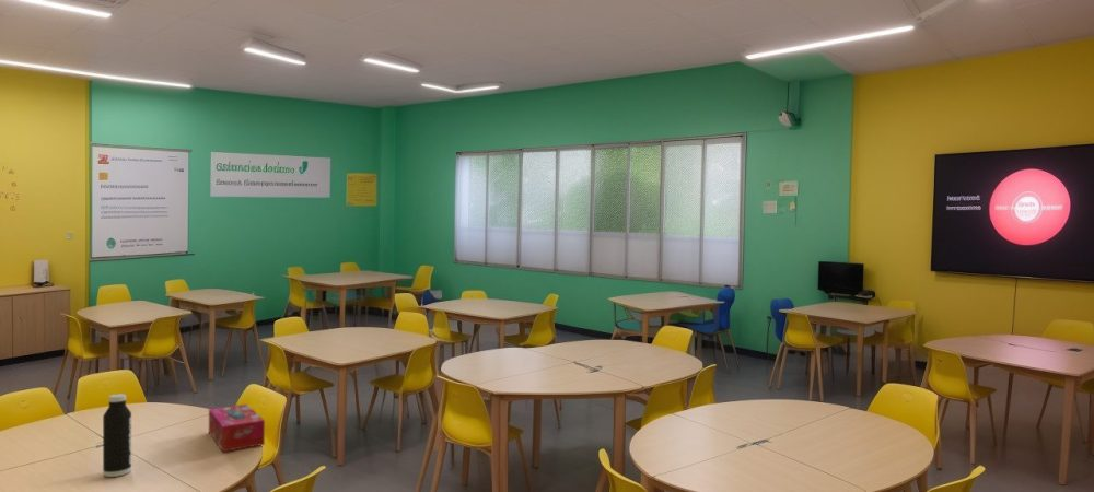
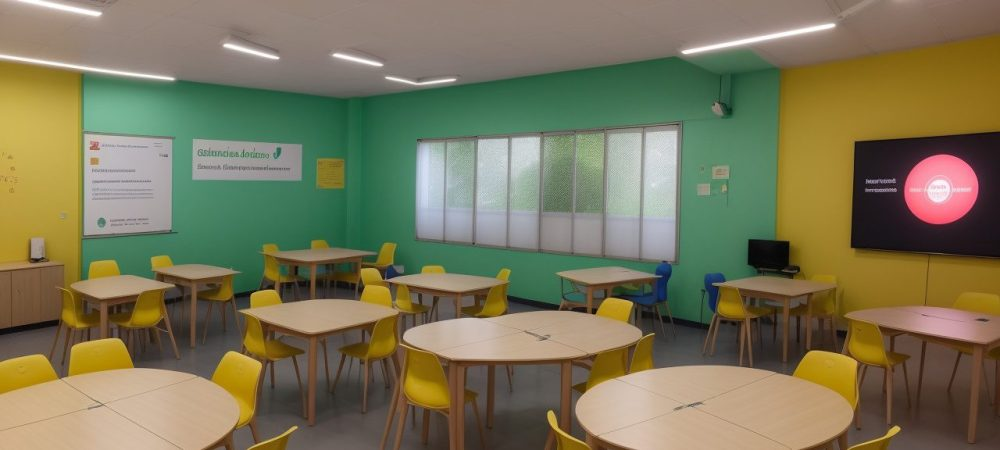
- water bottle (117, 434)
- tissue box (235, 426)
